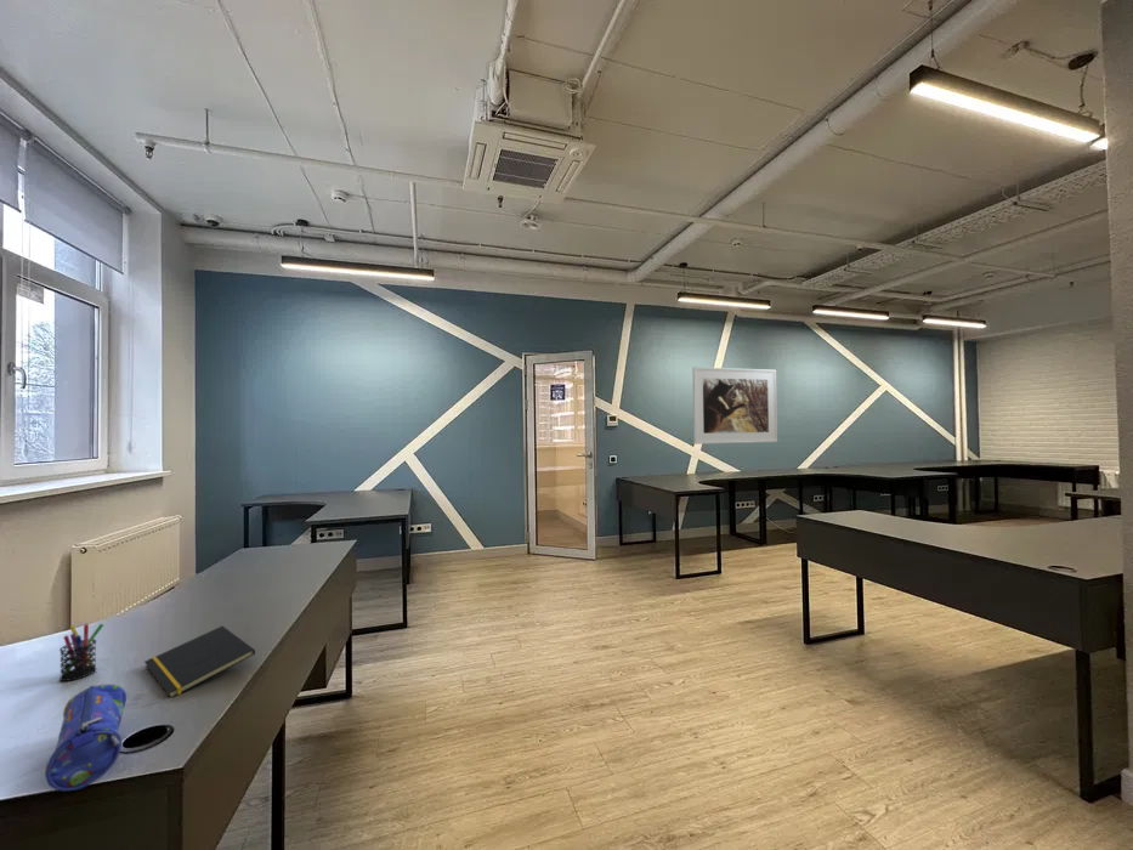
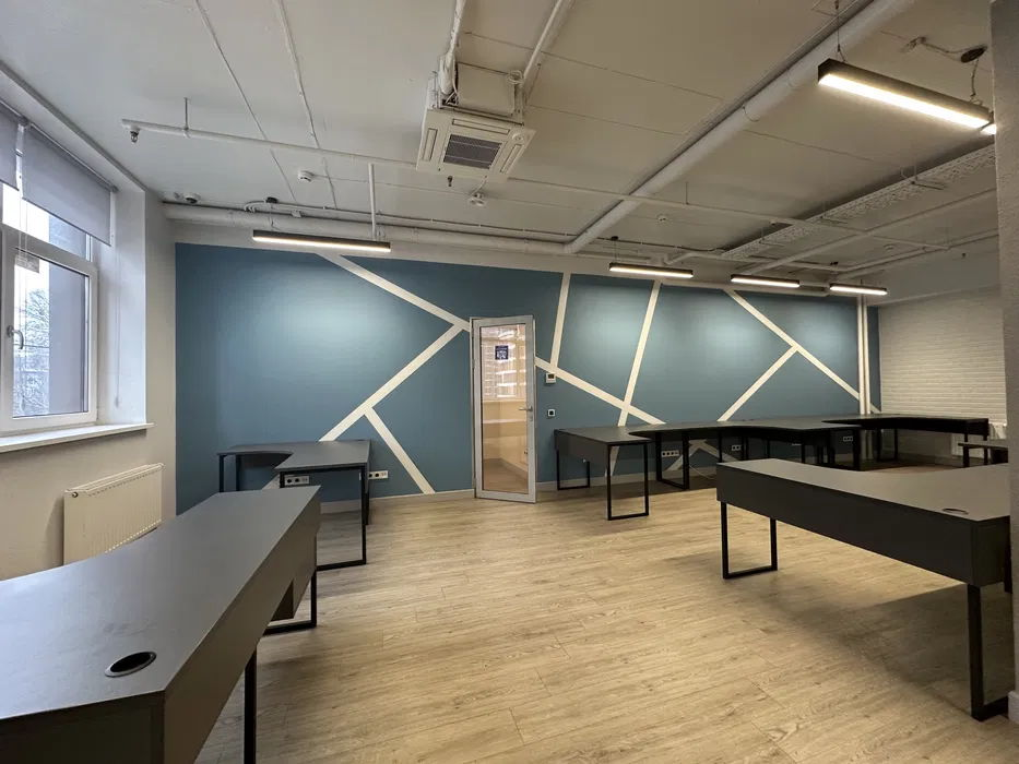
- pencil case (90, 729)
- notepad (199, 657)
- pen holder (83, 647)
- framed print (736, 406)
